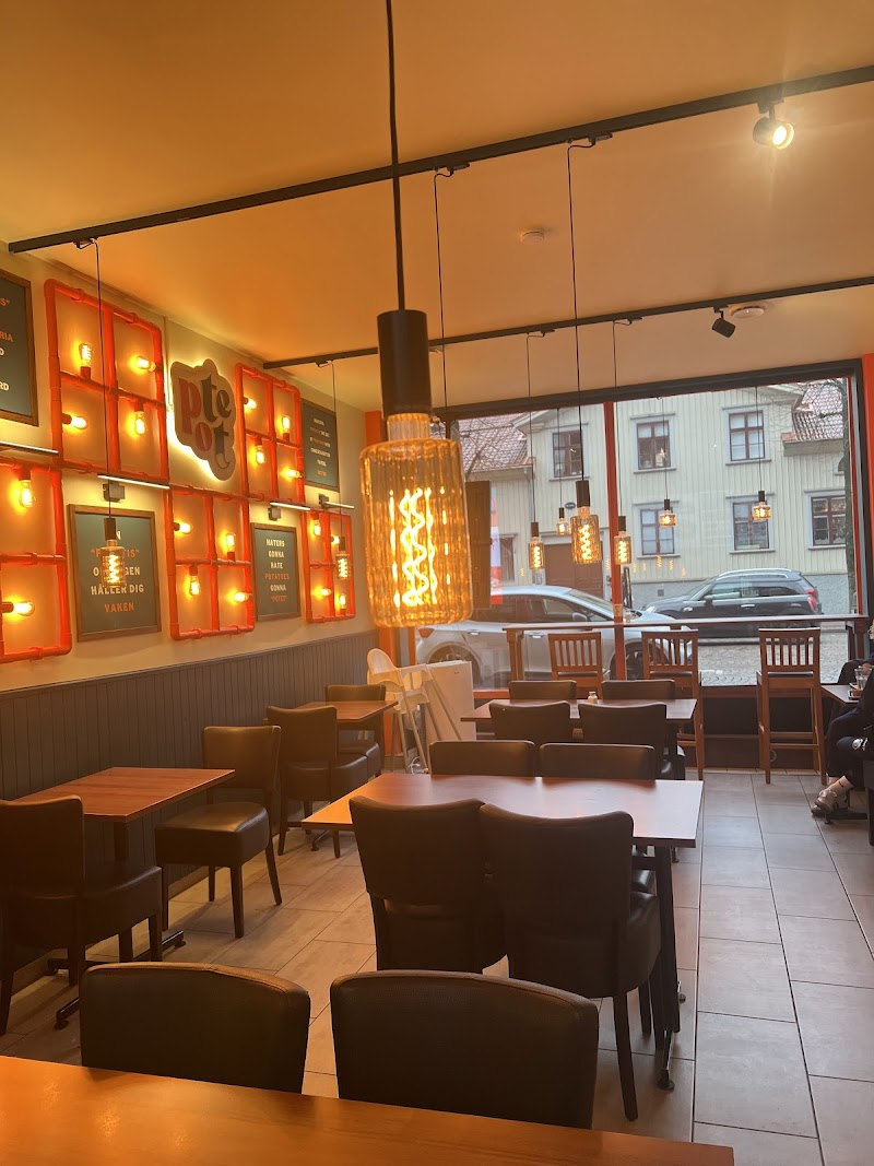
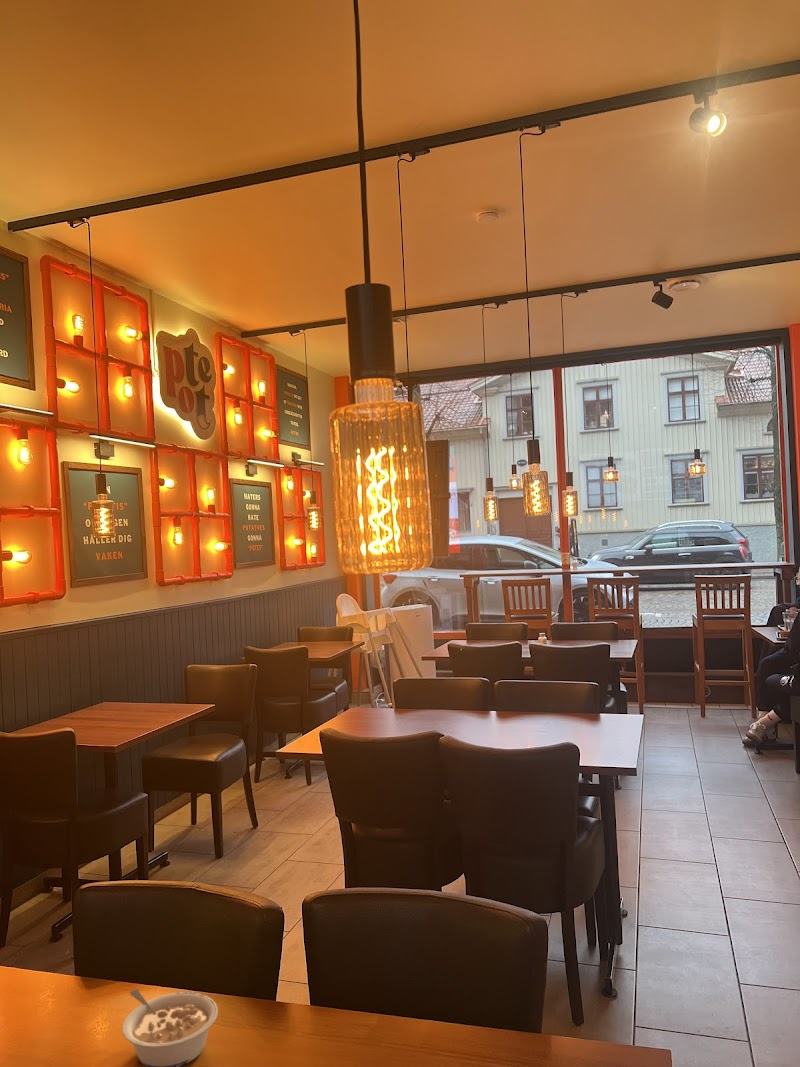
+ legume (167, 1030)
